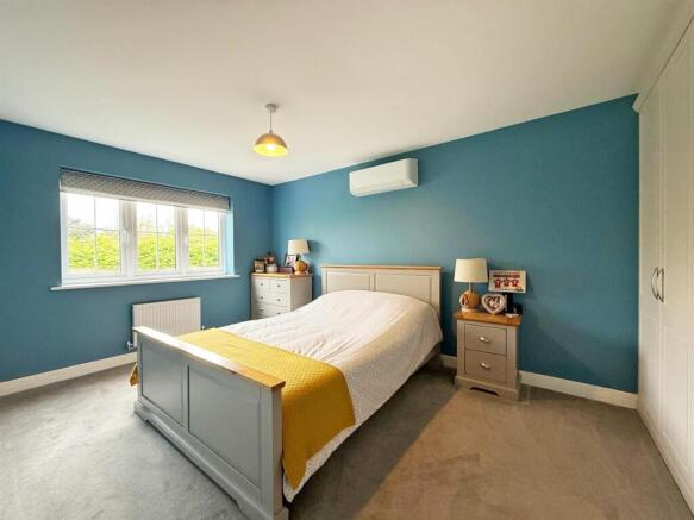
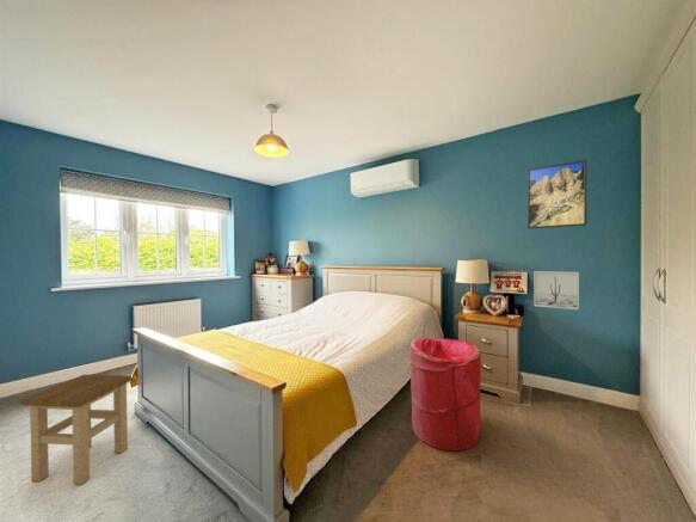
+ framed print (555, 196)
+ laundry hamper (444, 387)
+ wall art (555, 289)
+ stool (81, 425)
